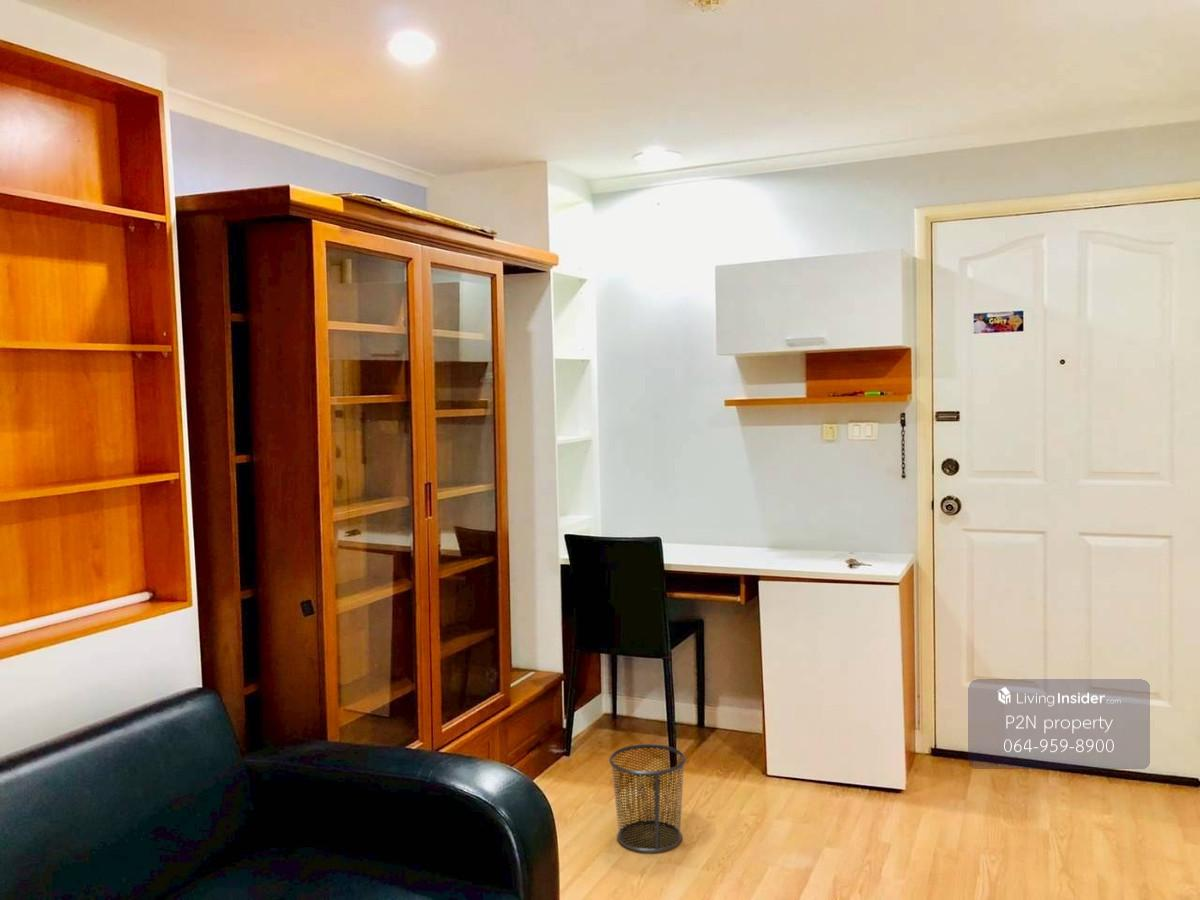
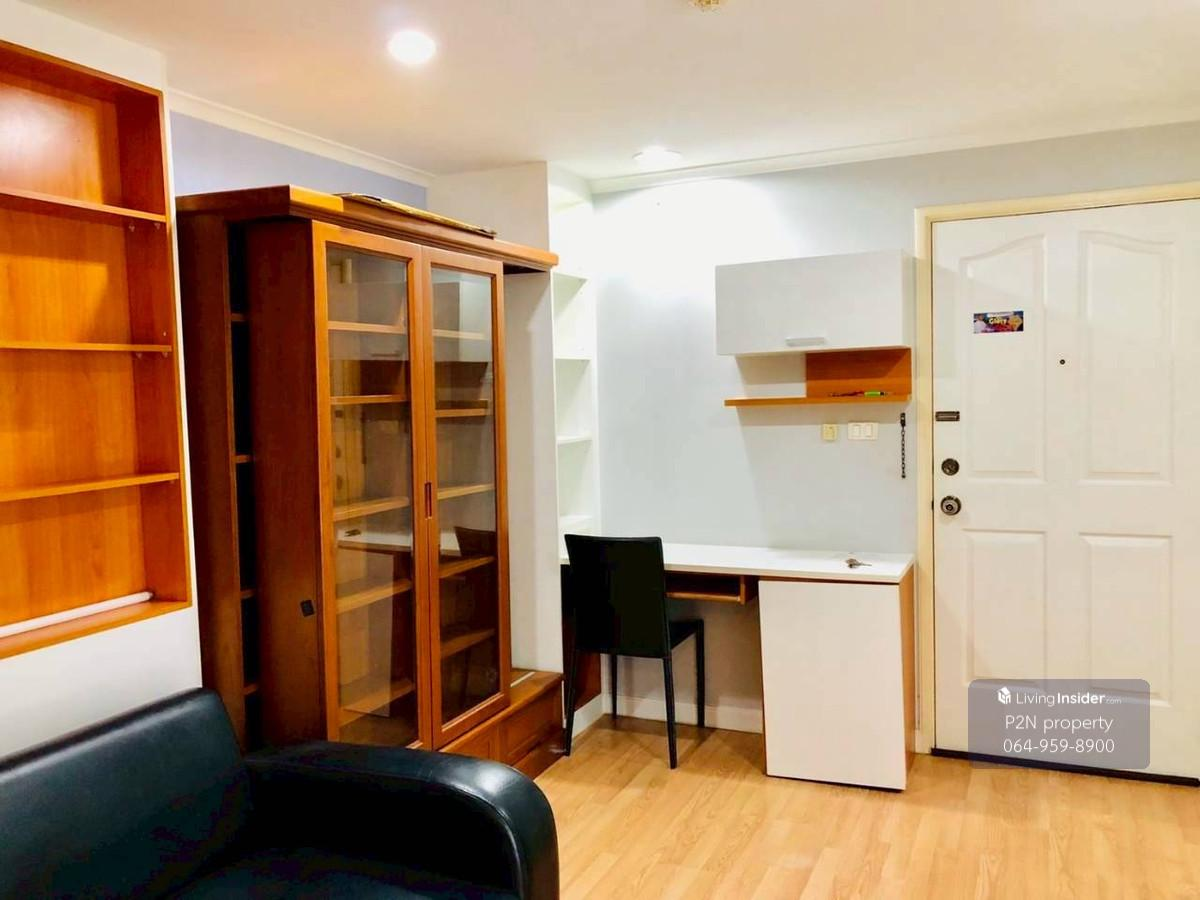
- waste bin (648, 796)
